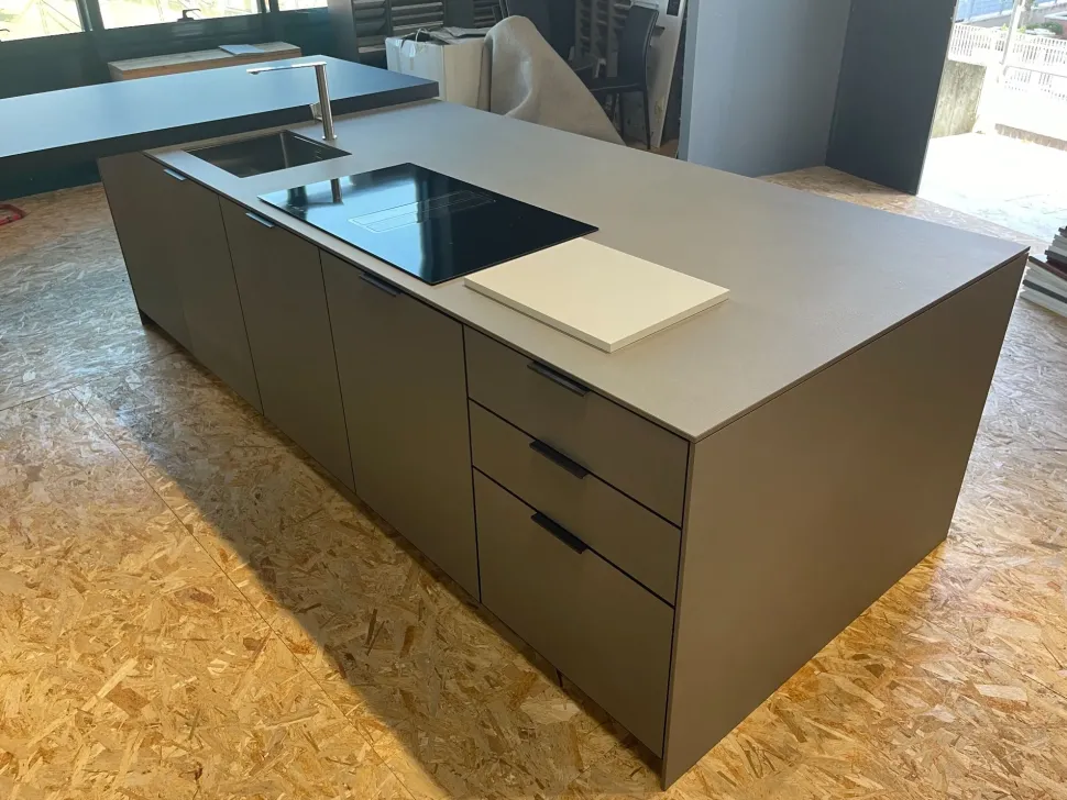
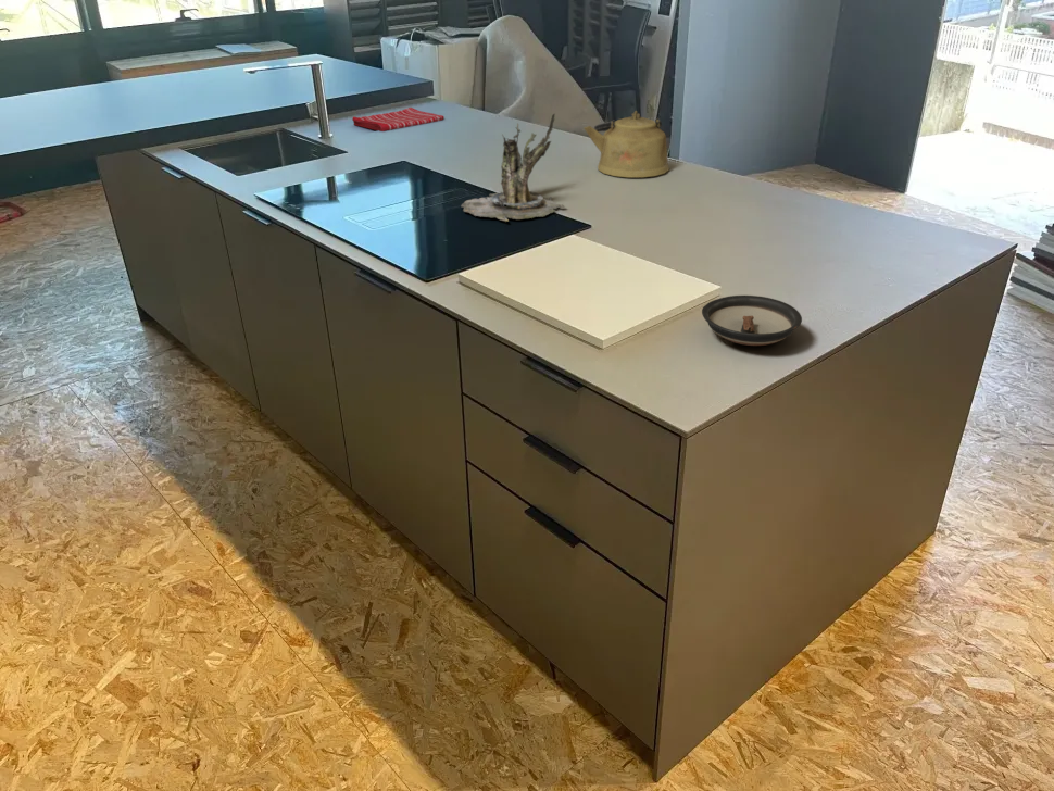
+ kettle (626, 140)
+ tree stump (515, 164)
+ saucer (750, 324)
+ dish towel (398, 118)
